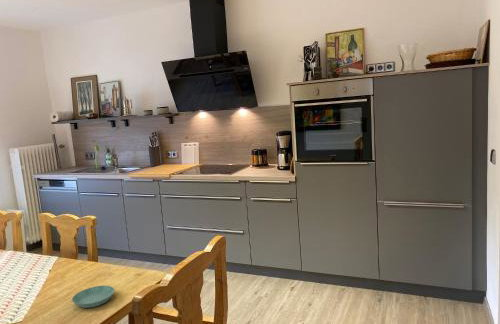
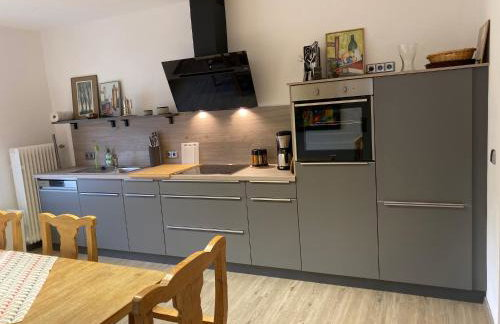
- saucer (94, 297)
